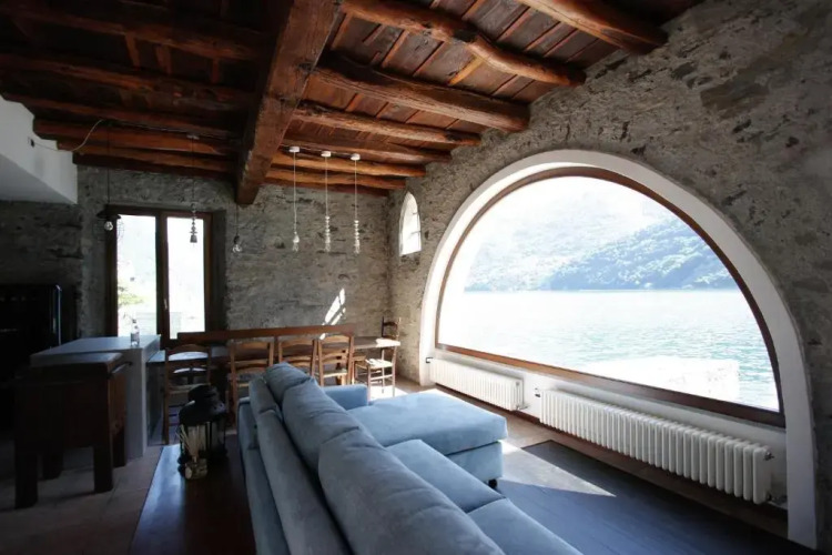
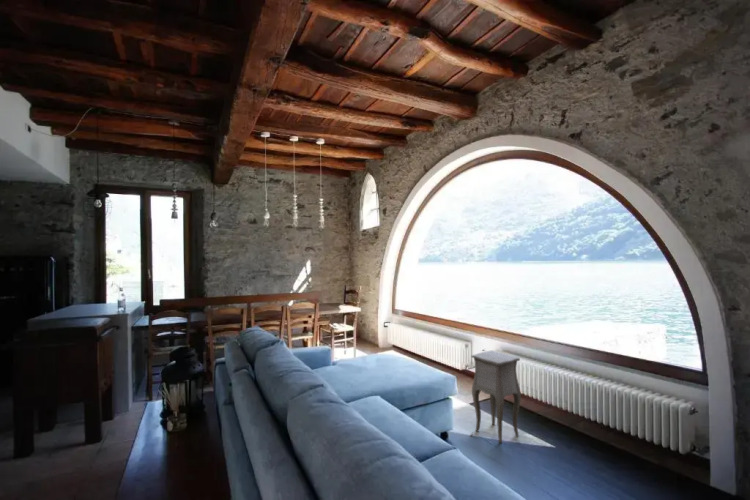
+ side table (496, 394)
